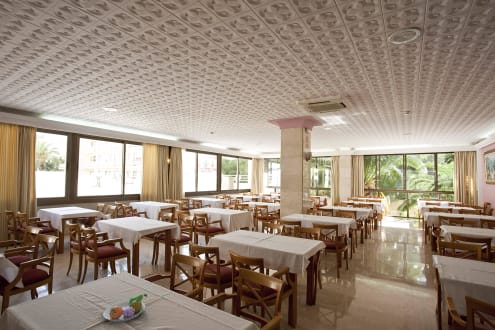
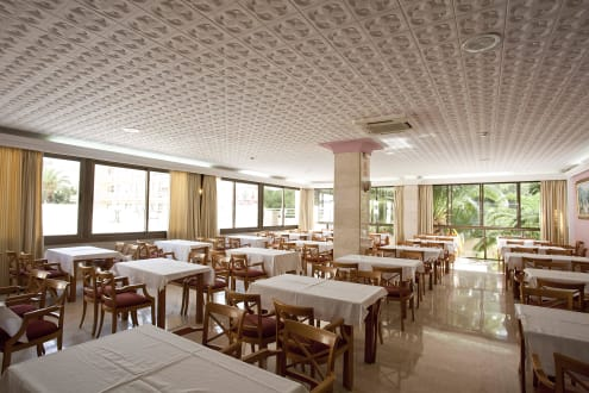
- fruit bowl (126, 305)
